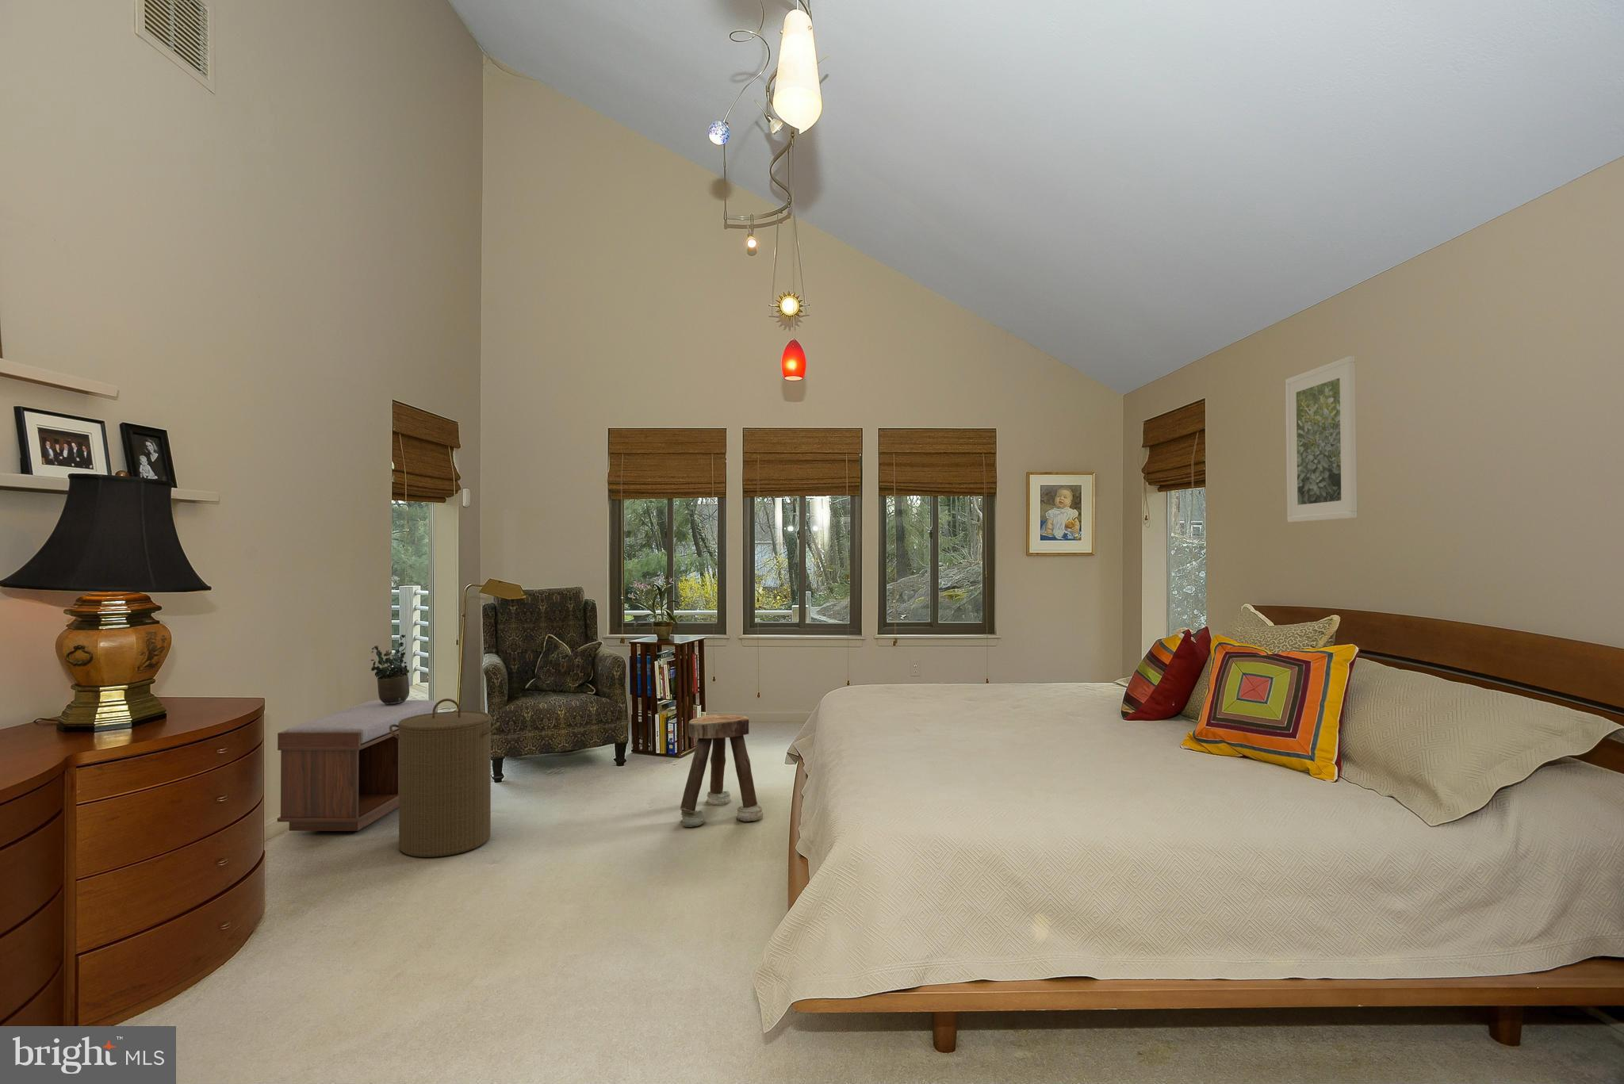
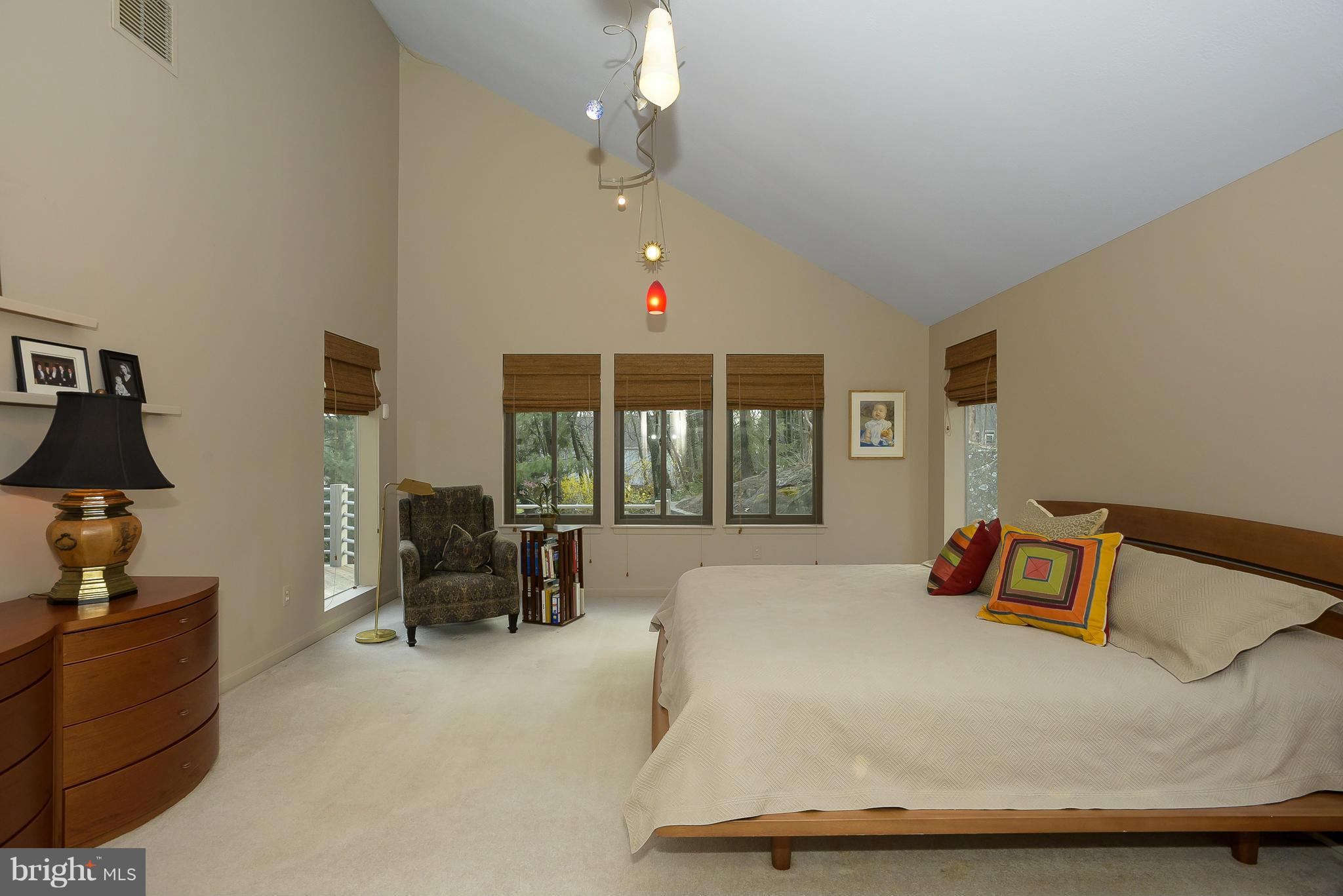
- stool (717, 763)
- bench (365, 759)
- laundry hamper (445, 769)
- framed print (1319, 443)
- potted plant (392, 669)
